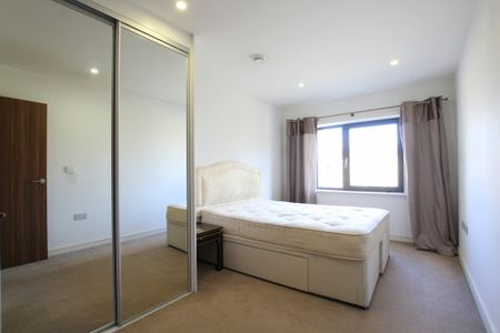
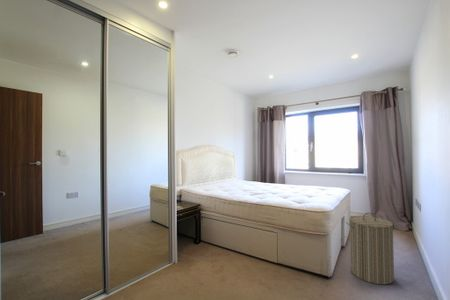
+ laundry hamper (370, 243)
